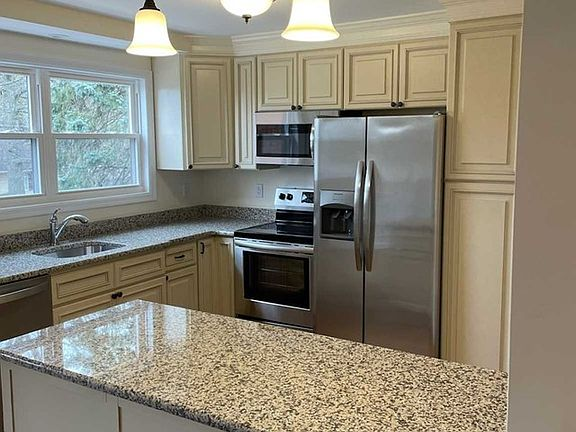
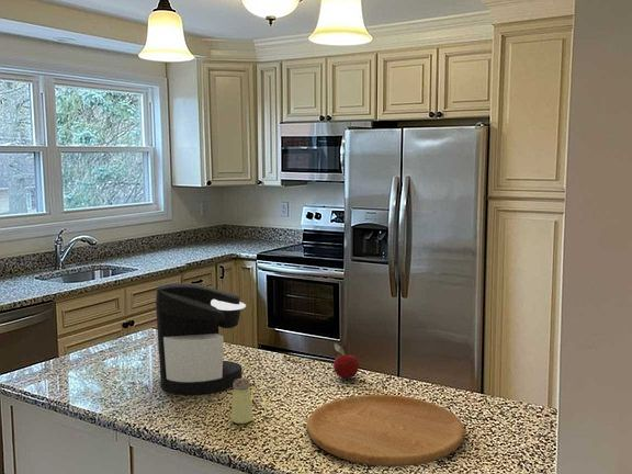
+ saltshaker (241, 399)
+ cutting board (384, 427)
+ fruit (346, 359)
+ coffee maker (202, 332)
